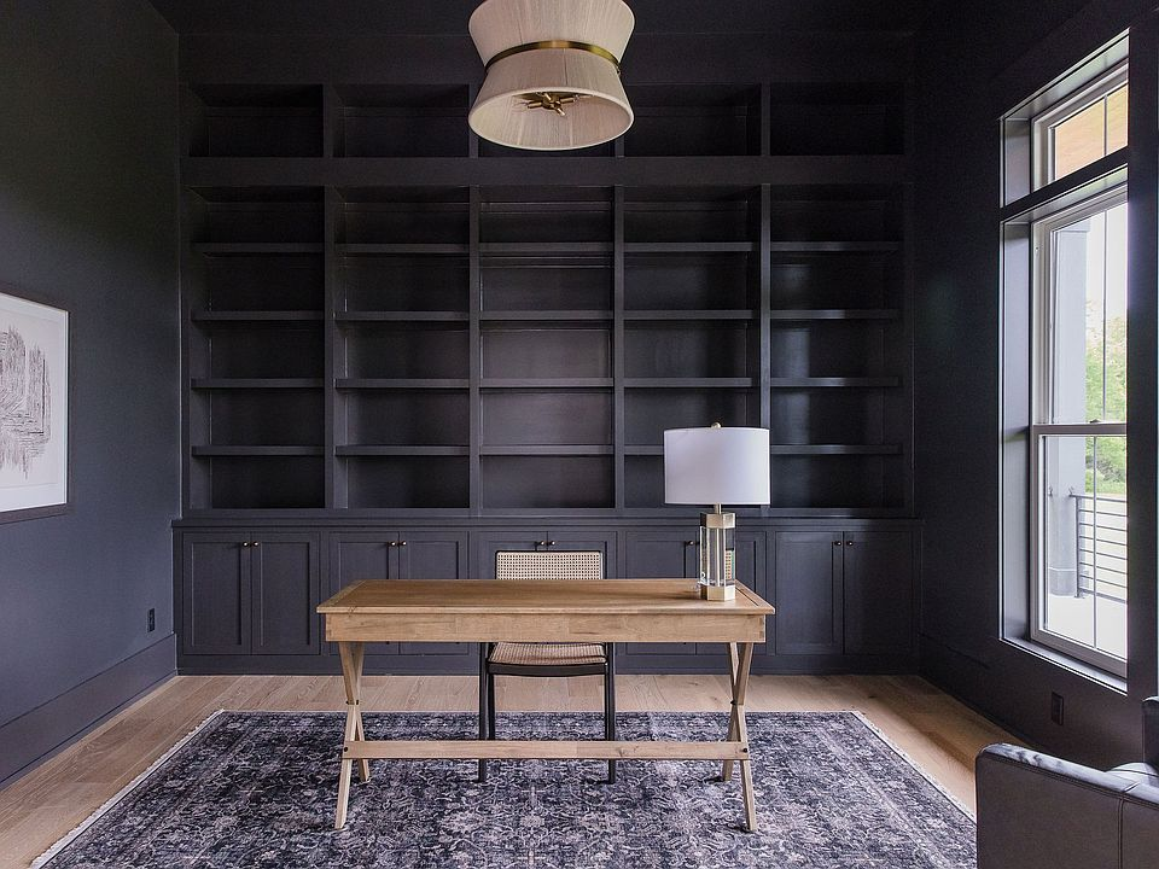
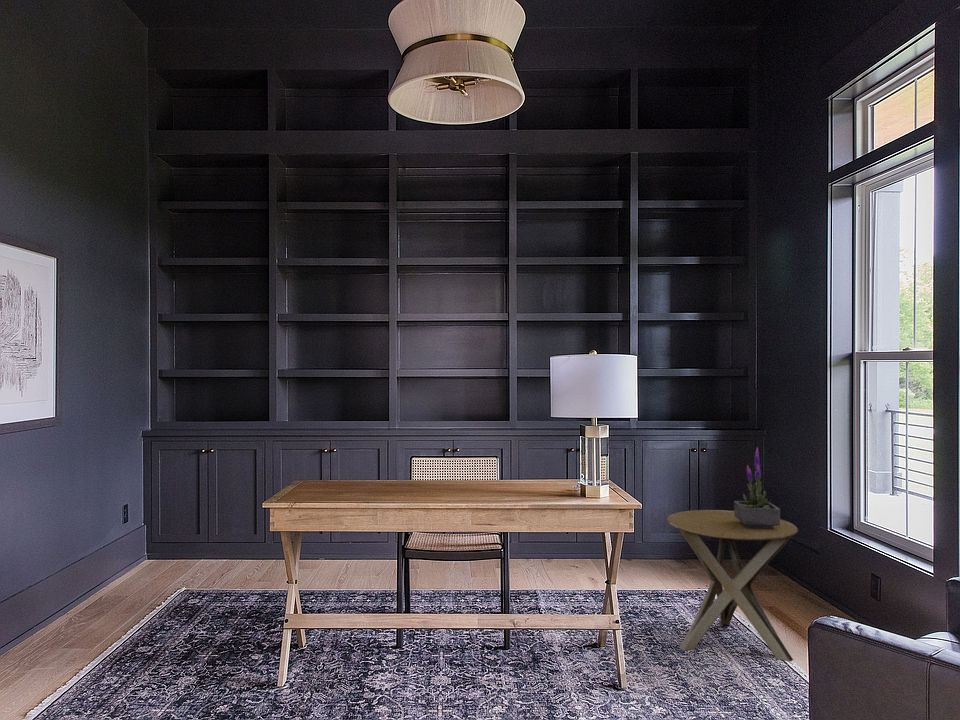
+ potted plant (756, 485)
+ side table (730, 581)
